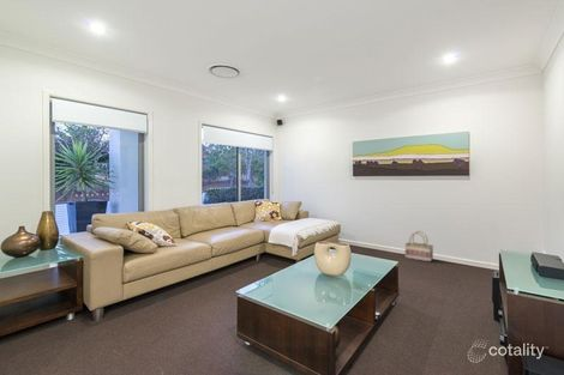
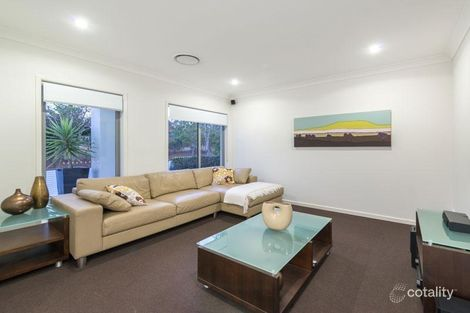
- basket (419, 244)
